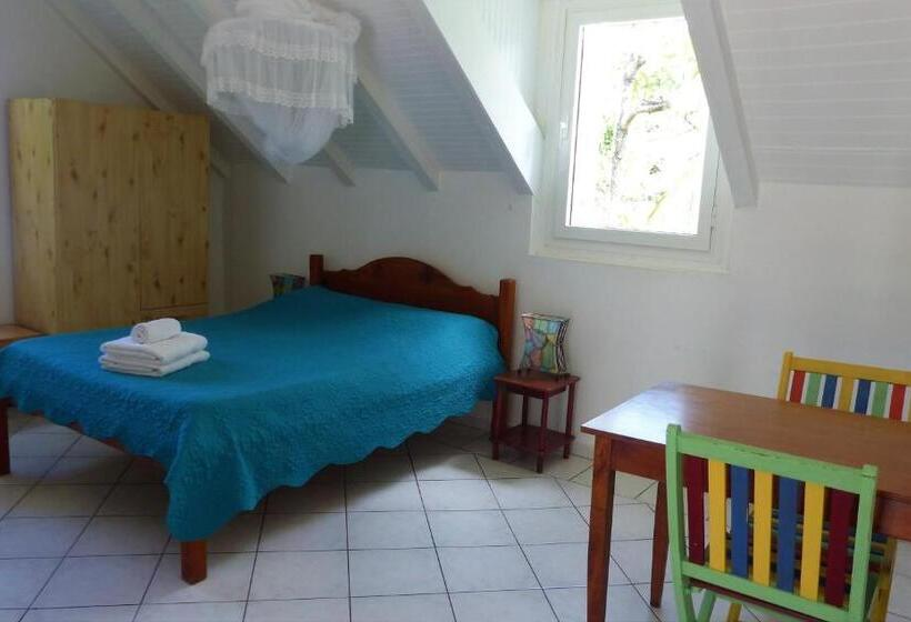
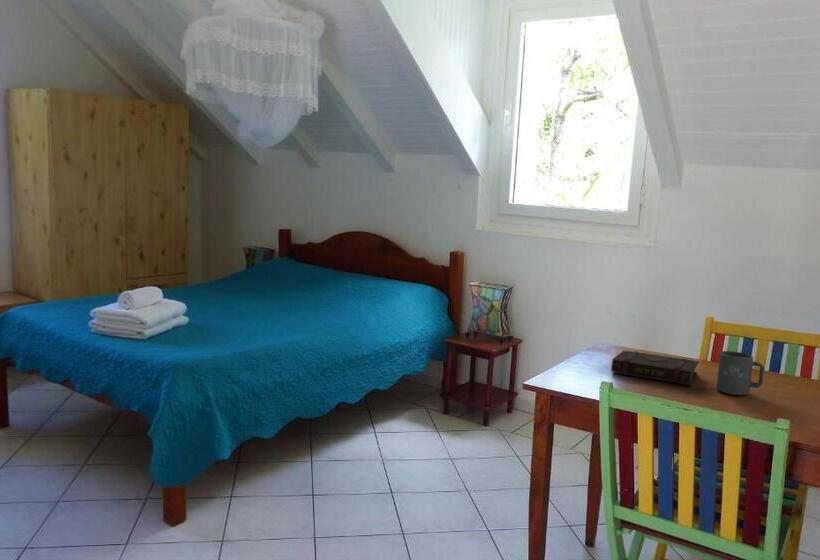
+ book (655, 366)
+ mug (740, 373)
